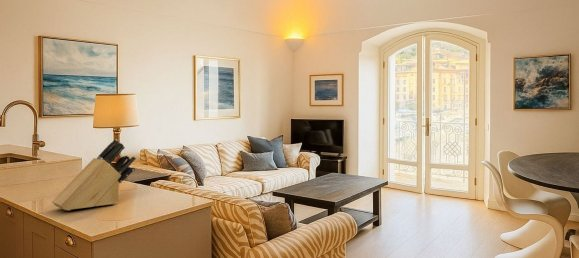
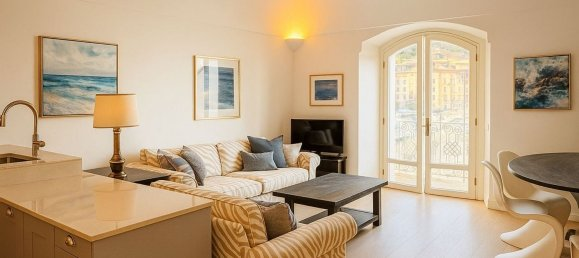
- knife block (96, 172)
